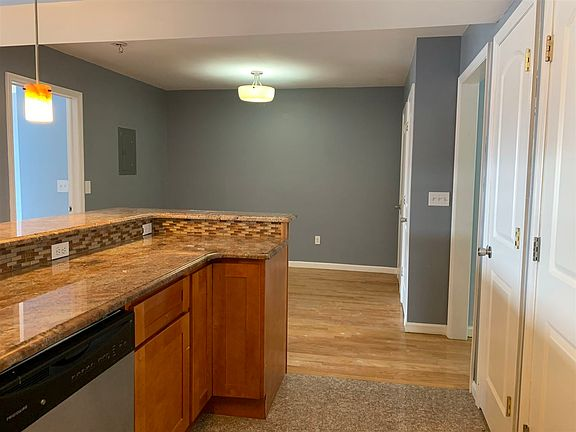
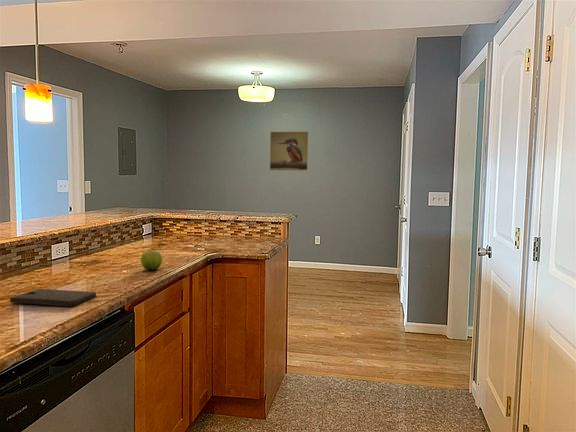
+ cutting board (54, 297)
+ fruit (151, 259)
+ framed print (289, 151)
